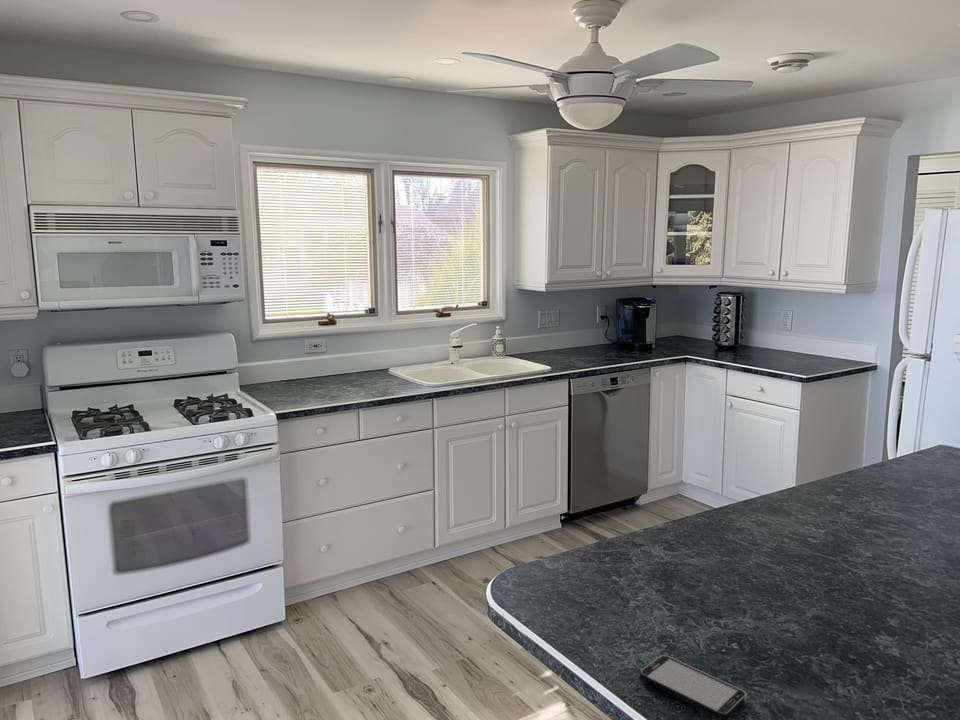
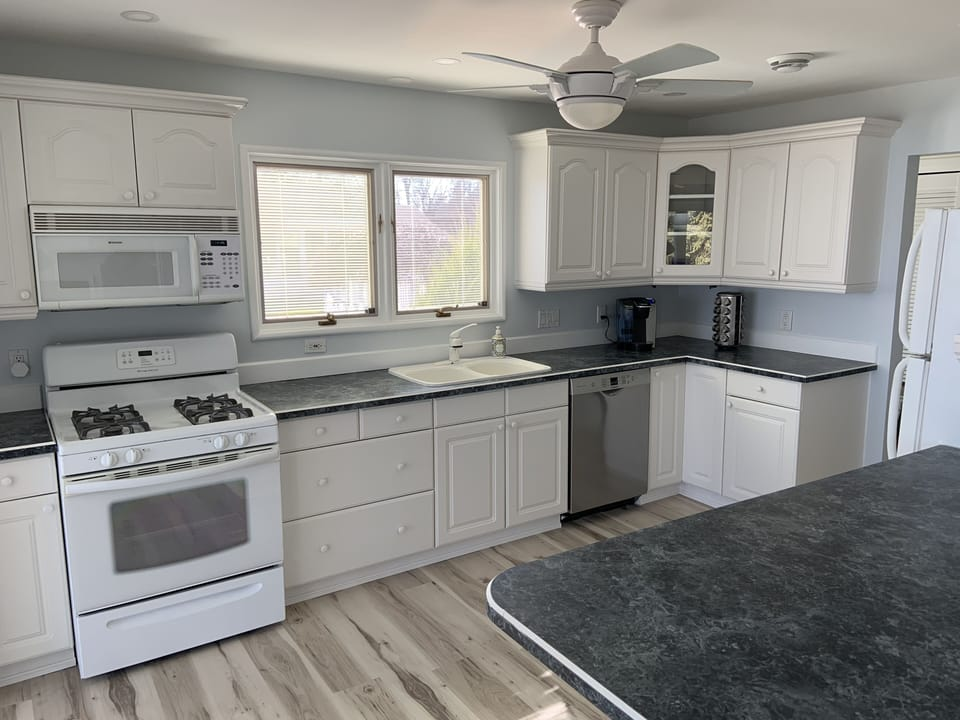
- smartphone (691, 685)
